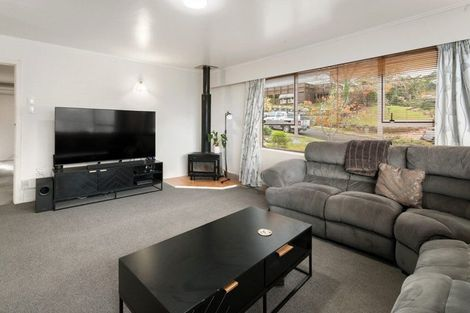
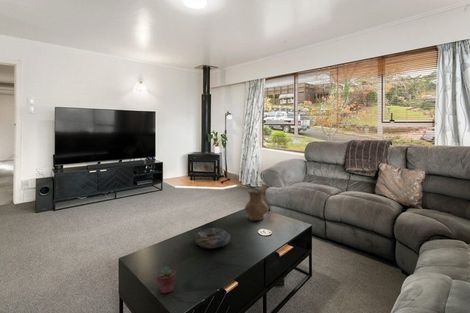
+ potted succulent (166, 278)
+ vase (256, 205)
+ decorative bowl (212, 237)
